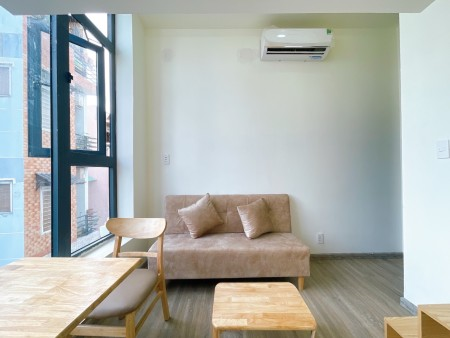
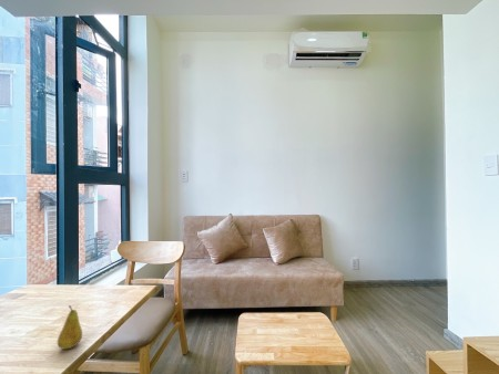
+ fruit (70, 325)
